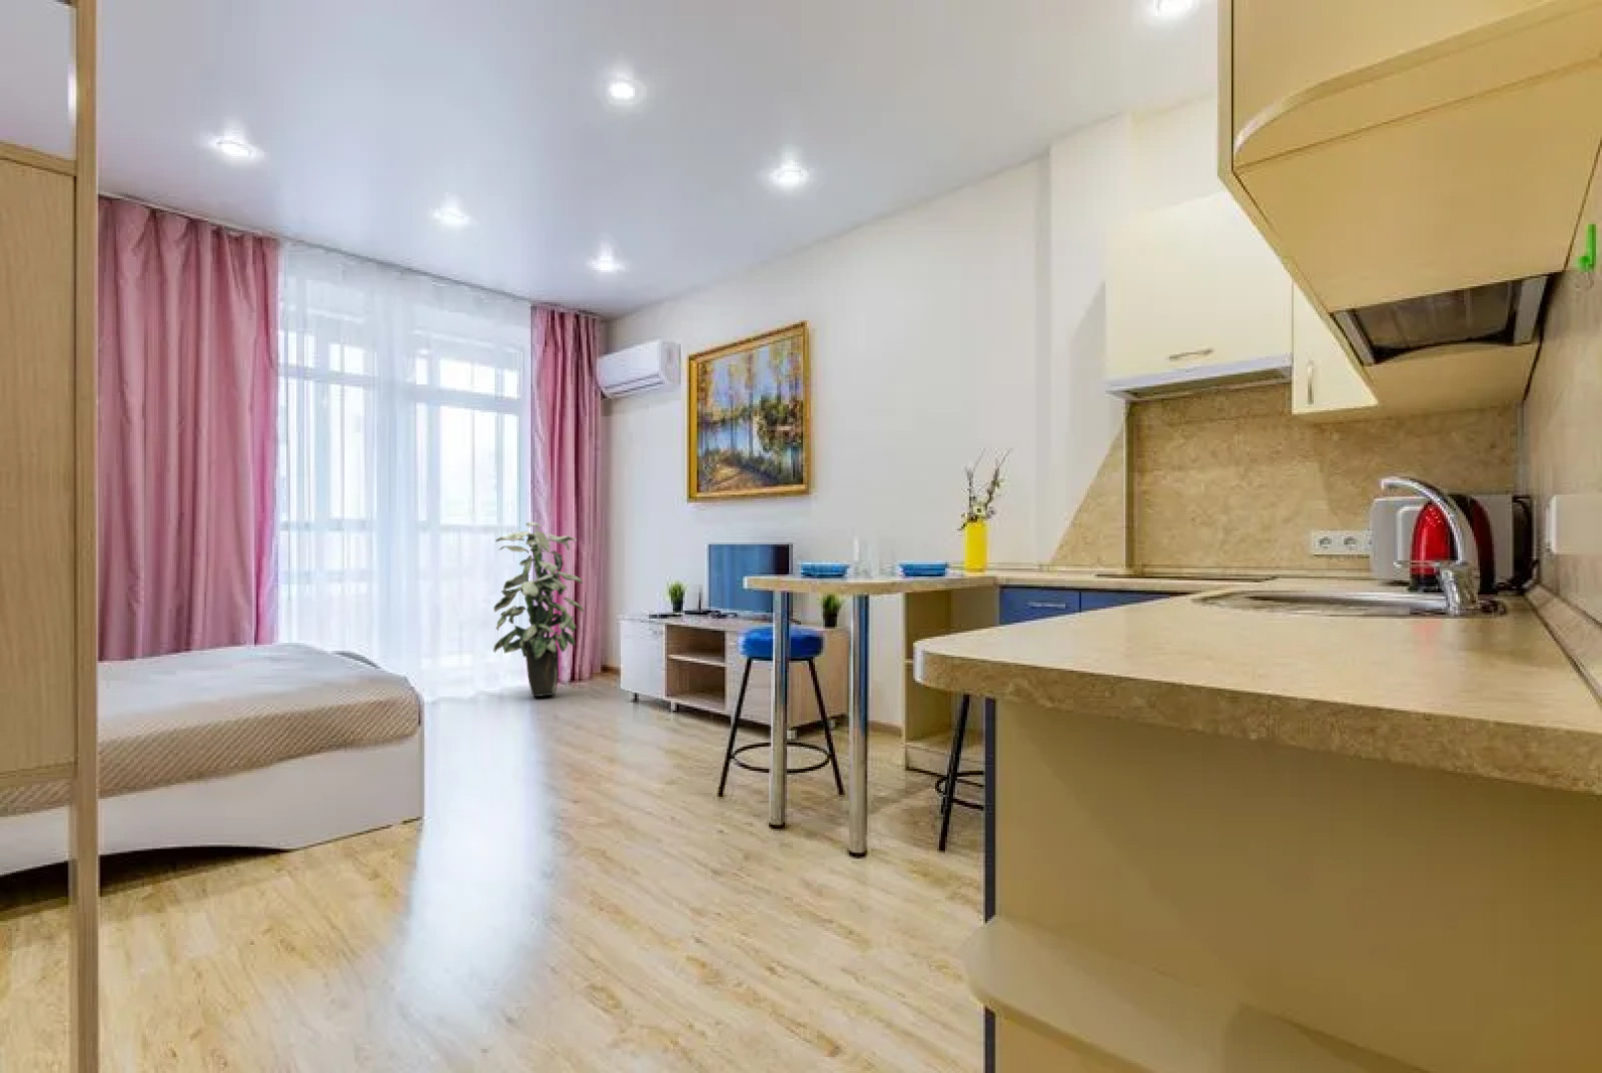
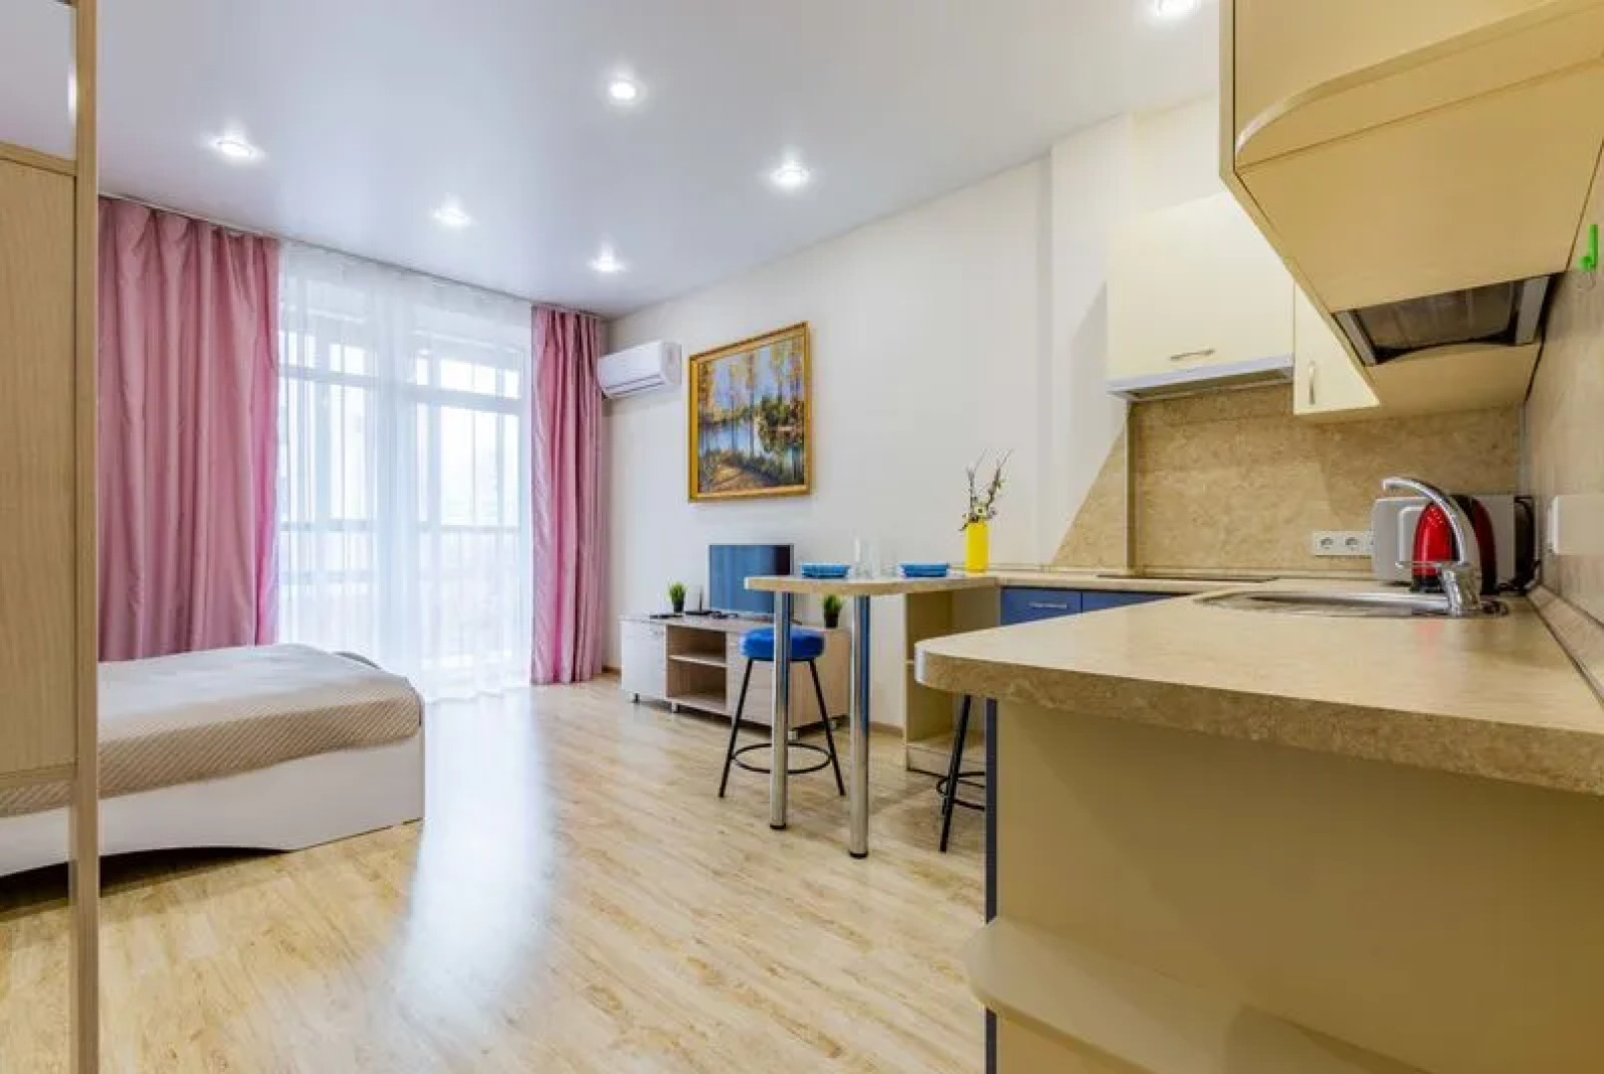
- indoor plant (536, 610)
